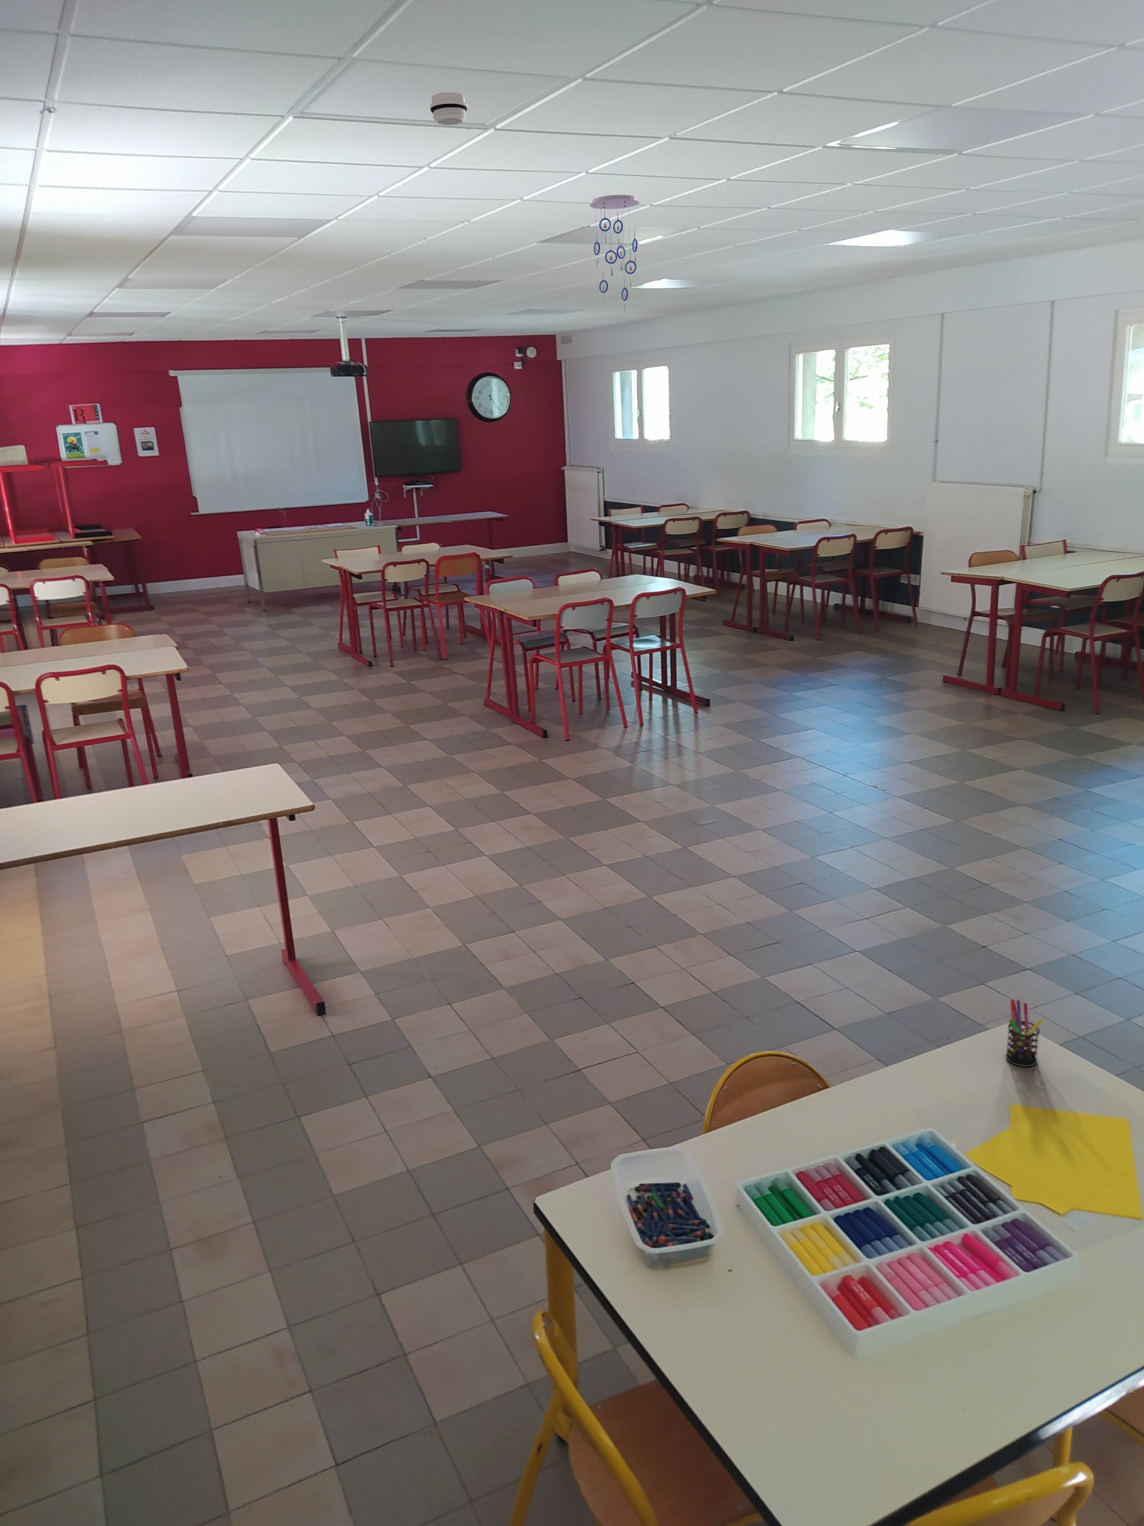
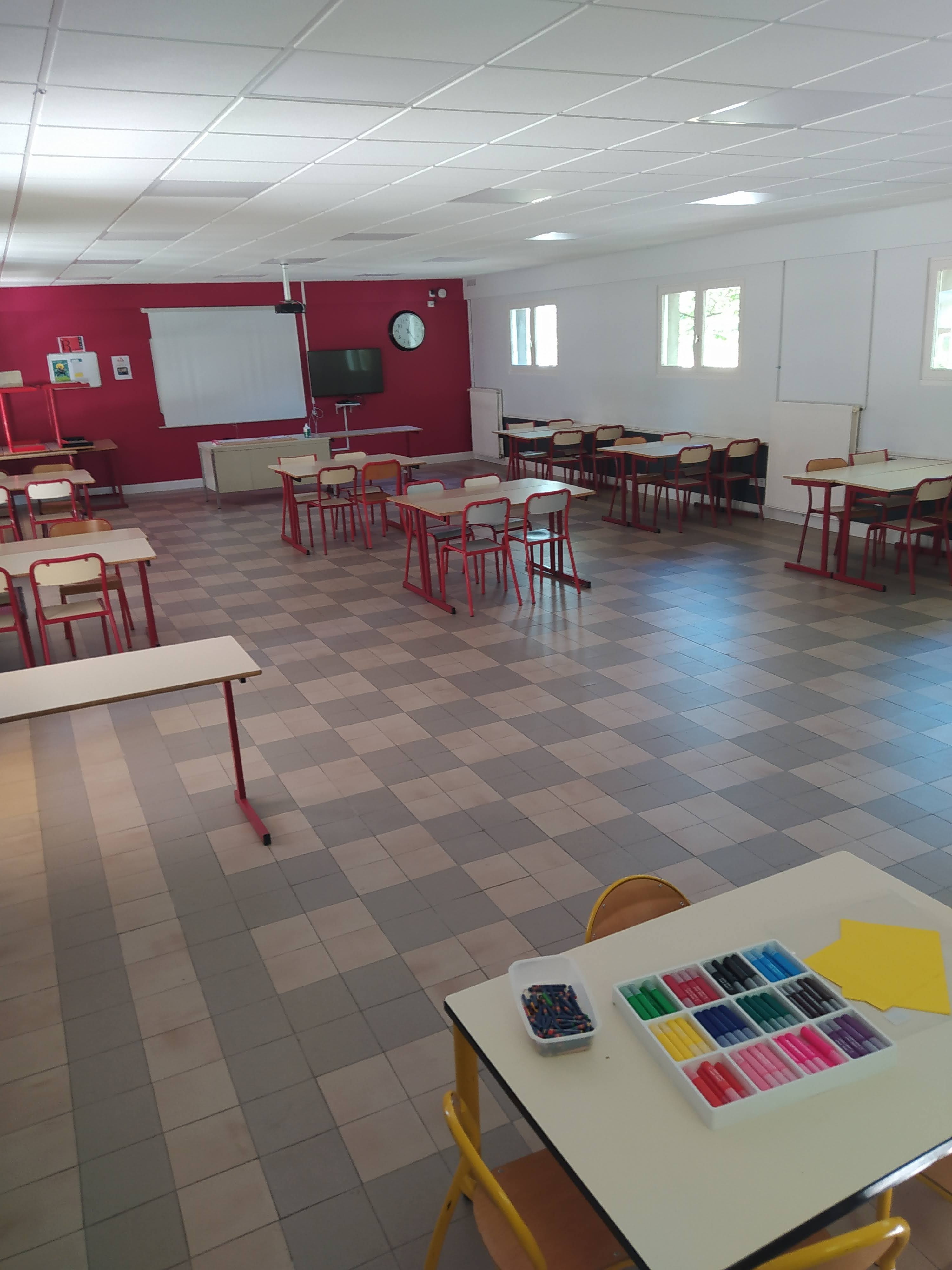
- pen holder (1020, 1032)
- ceiling mobile (616, 256)
- smoke detector (449, 109)
